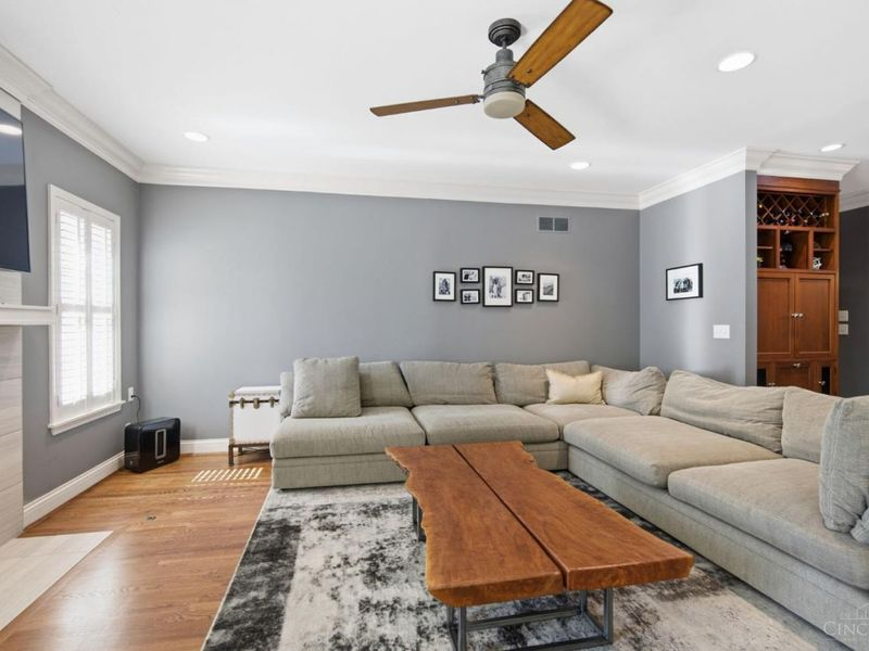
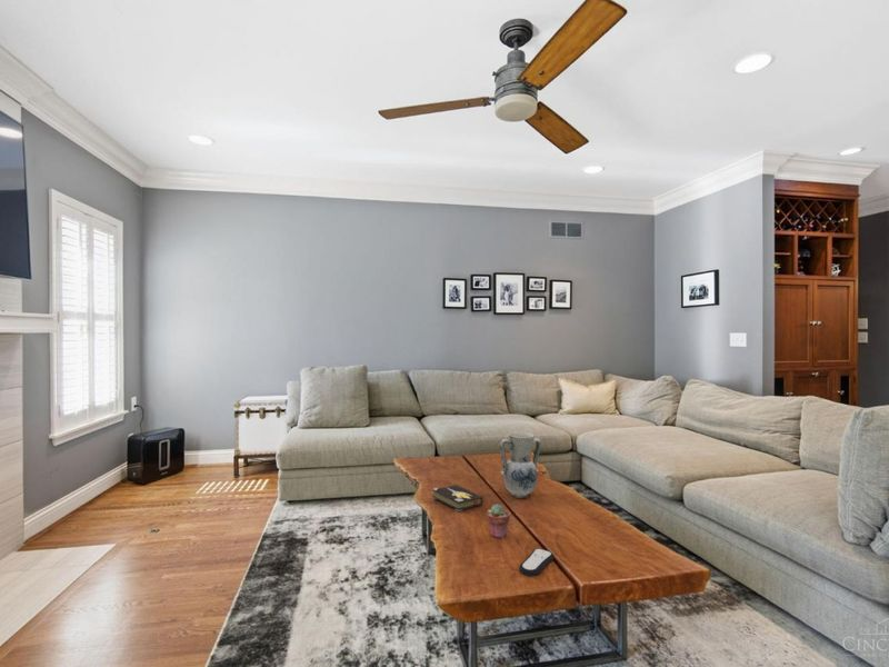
+ remote control (536, 561)
+ hardback book (457, 496)
+ vase (520, 464)
+ potted succulent (498, 519)
